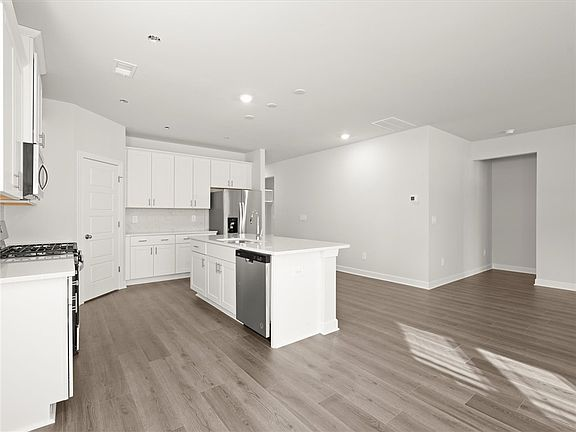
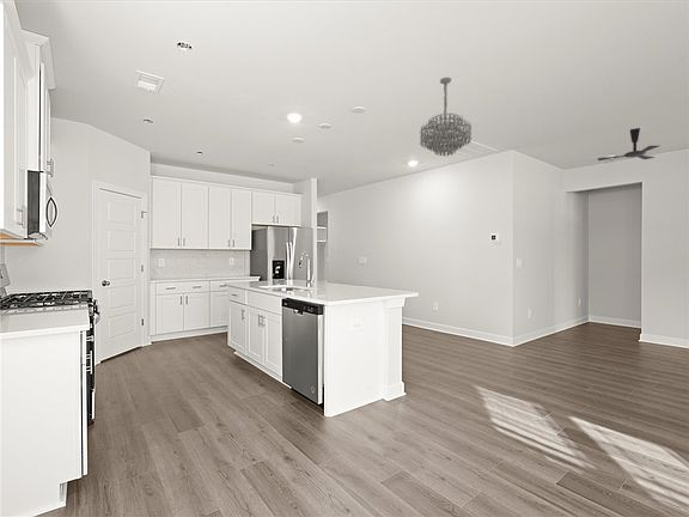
+ ceiling fan (632, 141)
+ chandelier (445, 116)
